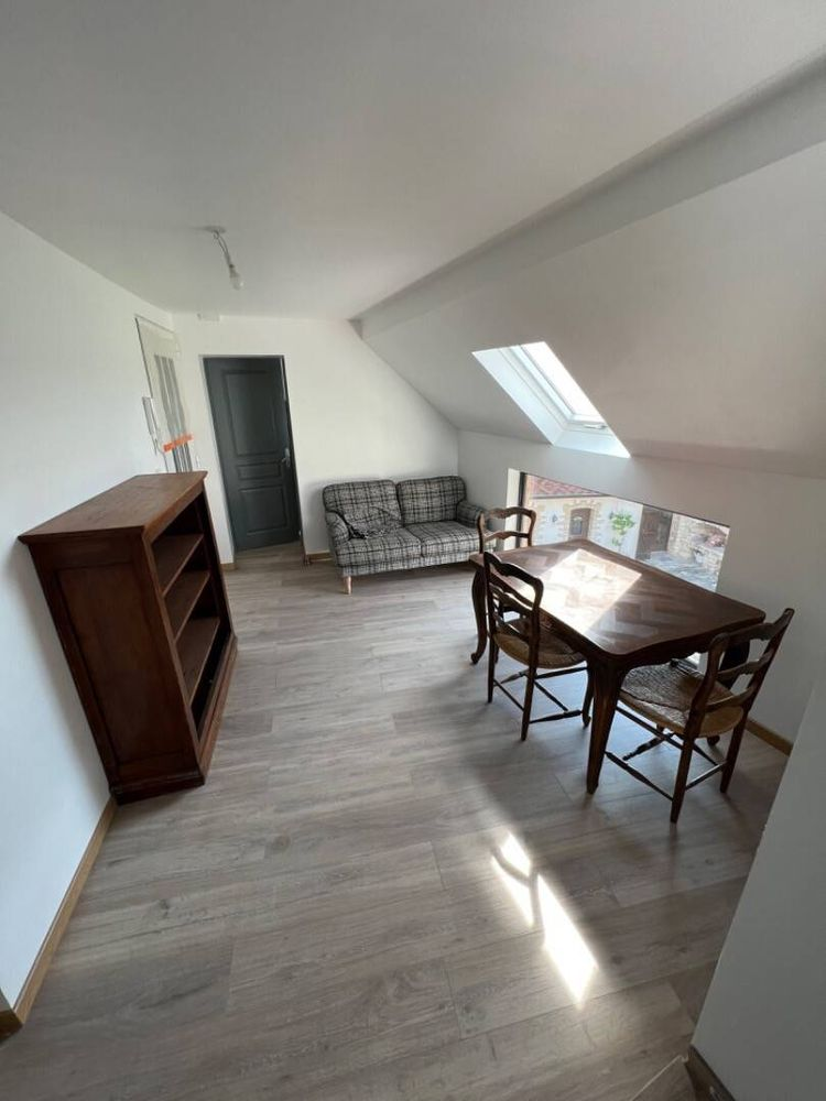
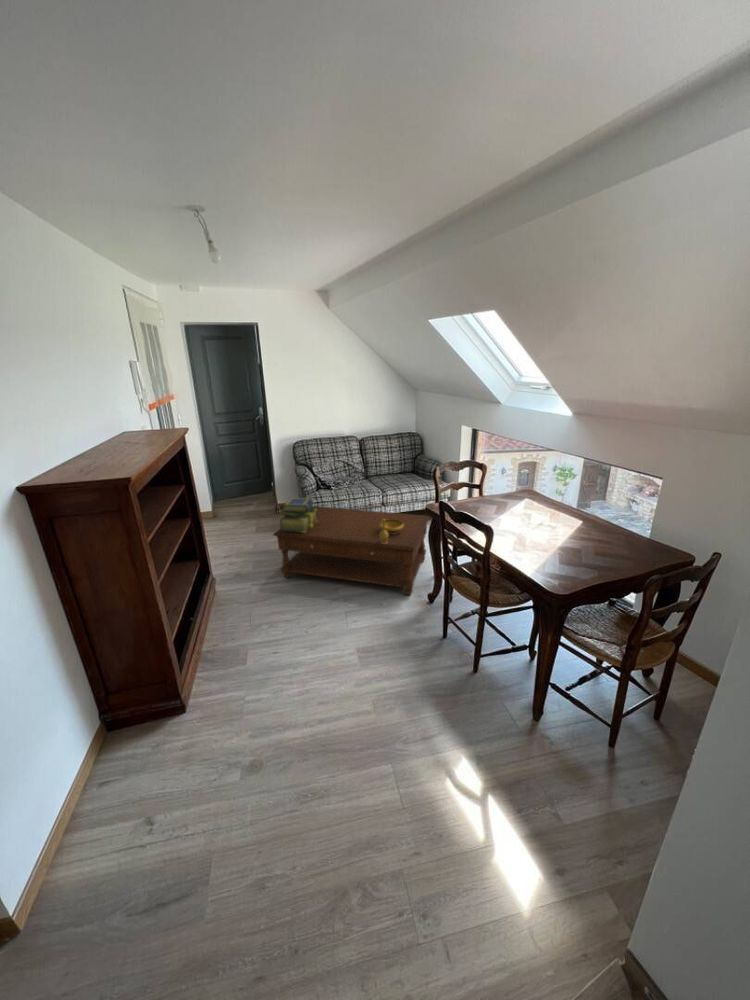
+ coffee table (355, 546)
+ stack of books (298, 513)
+ decorative bowl (388, 523)
